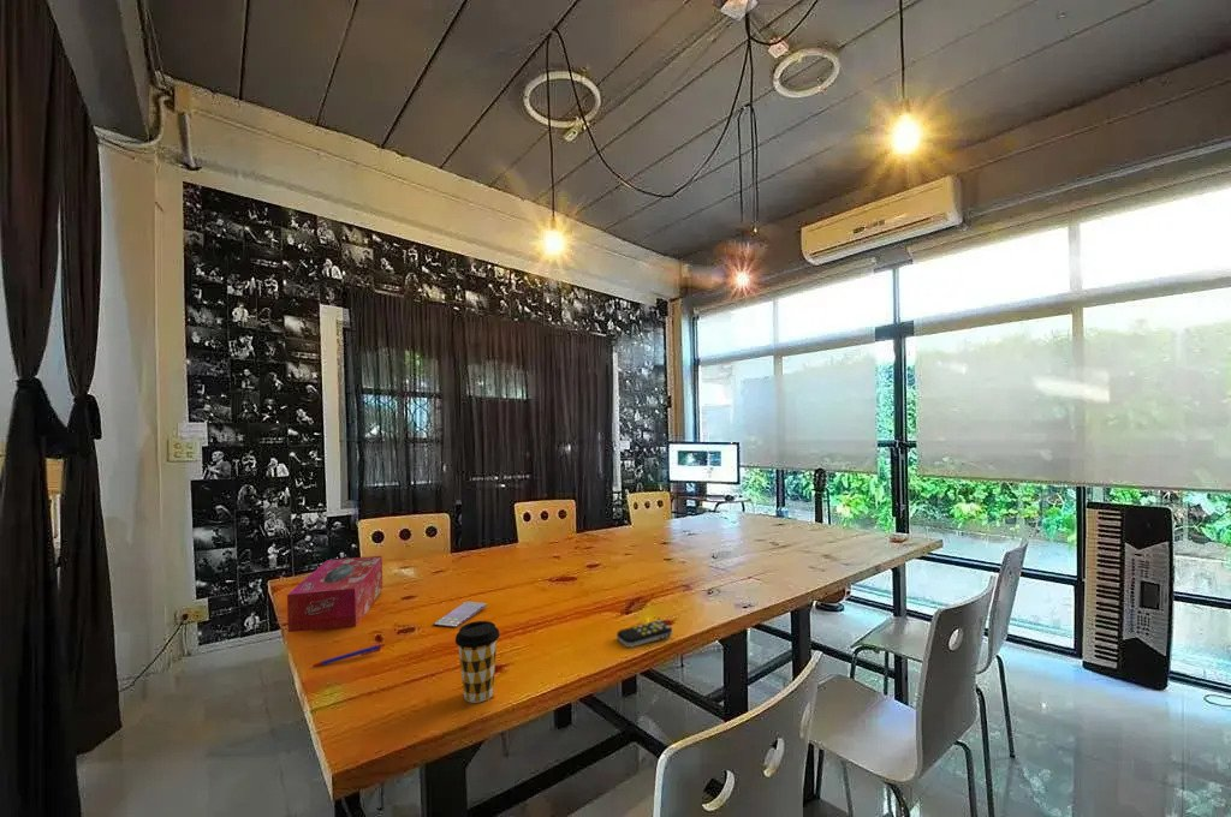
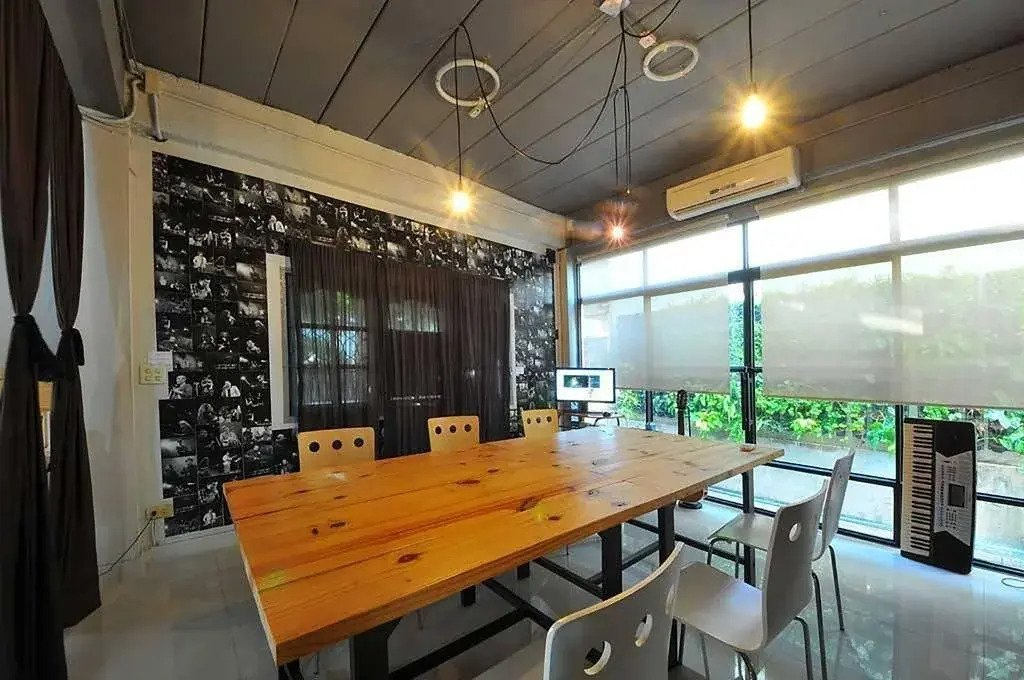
- remote control (644, 632)
- tissue box (340, 590)
- pen (349, 655)
- smartphone (460, 614)
- coffee cup (477, 661)
